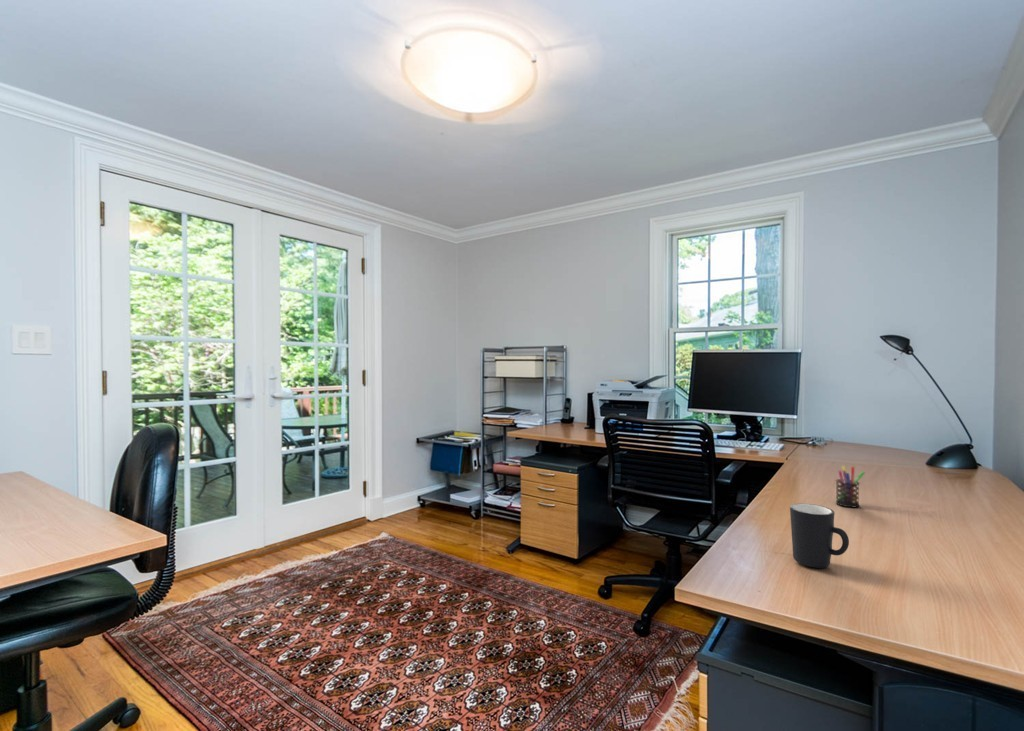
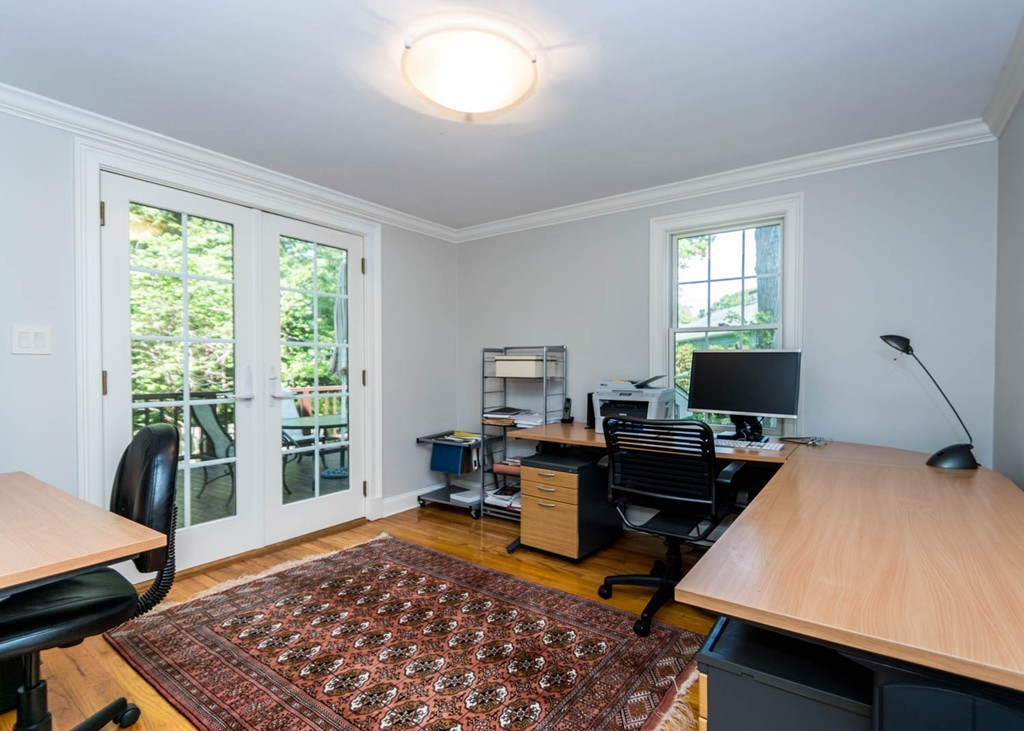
- mug (818, 537)
- pen holder (850, 485)
